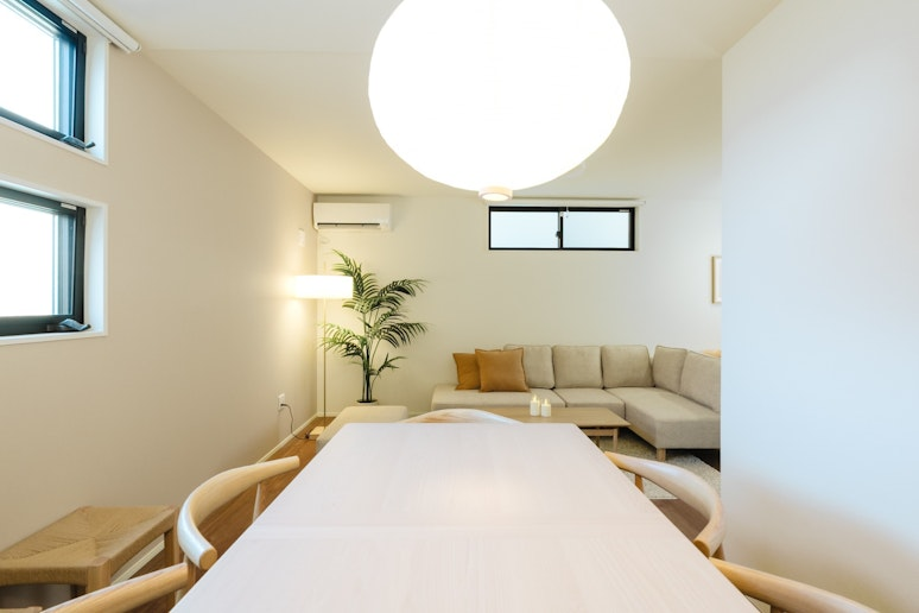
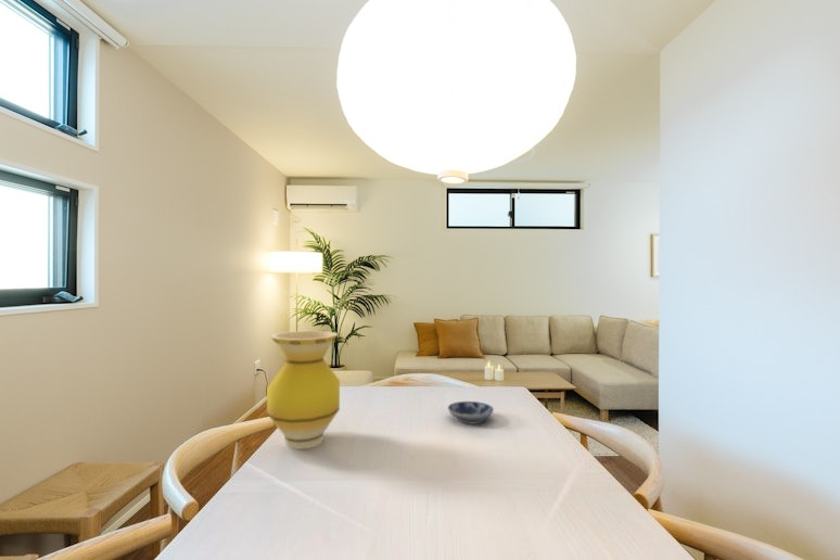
+ bowl (470, 412)
+ vase (304, 387)
